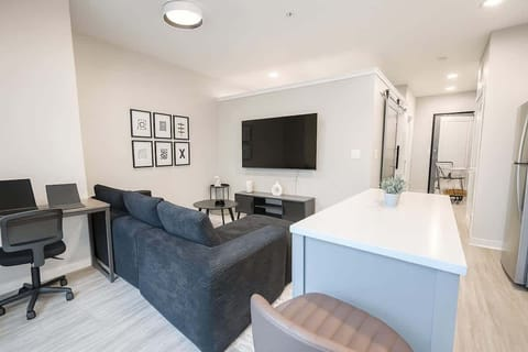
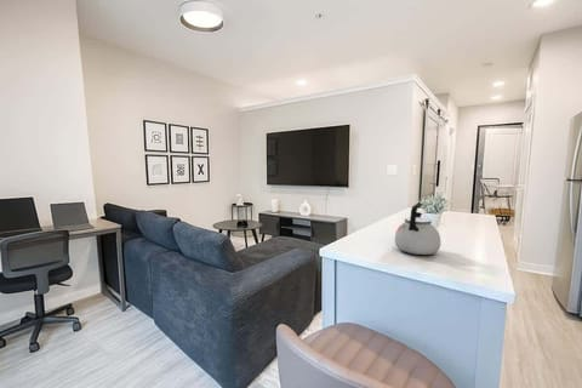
+ kettle (417, 227)
